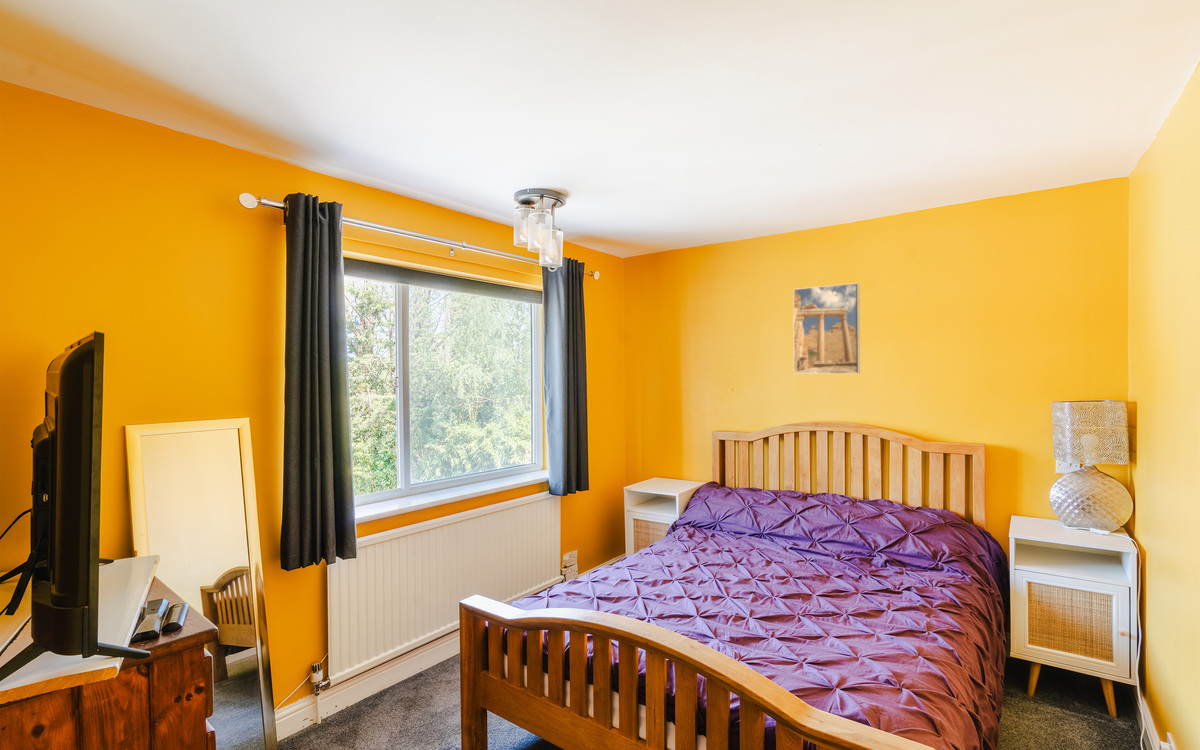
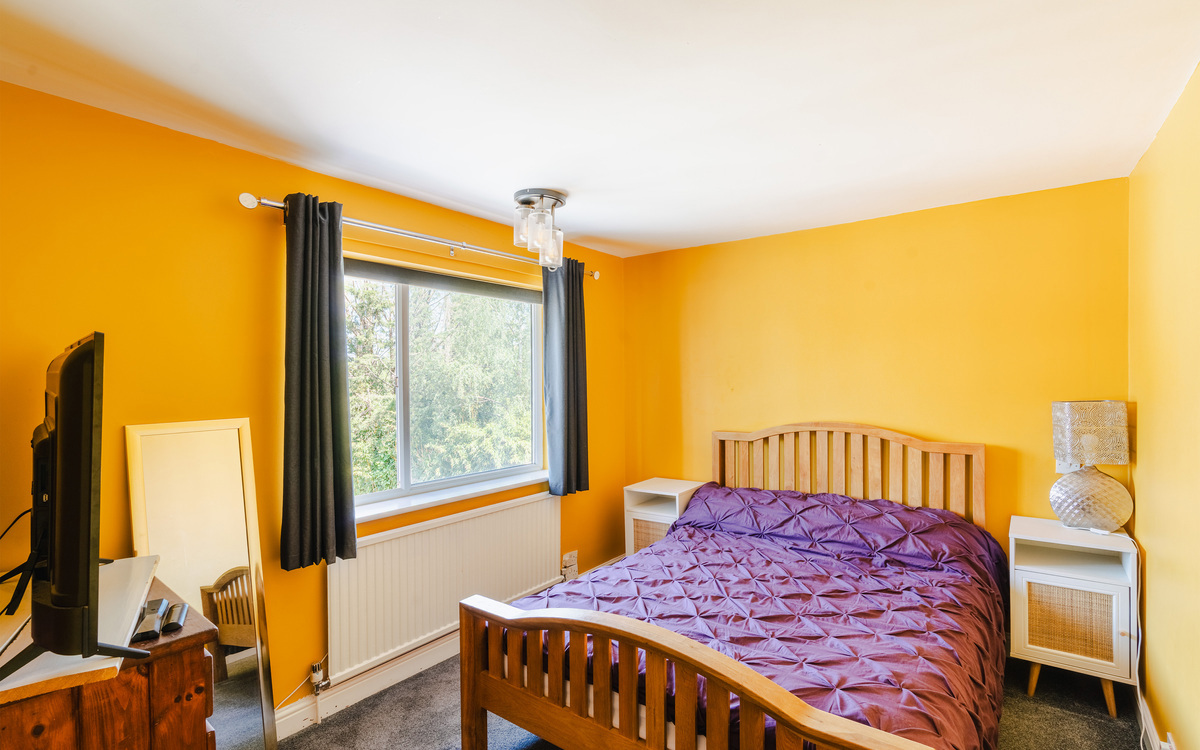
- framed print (825, 330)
